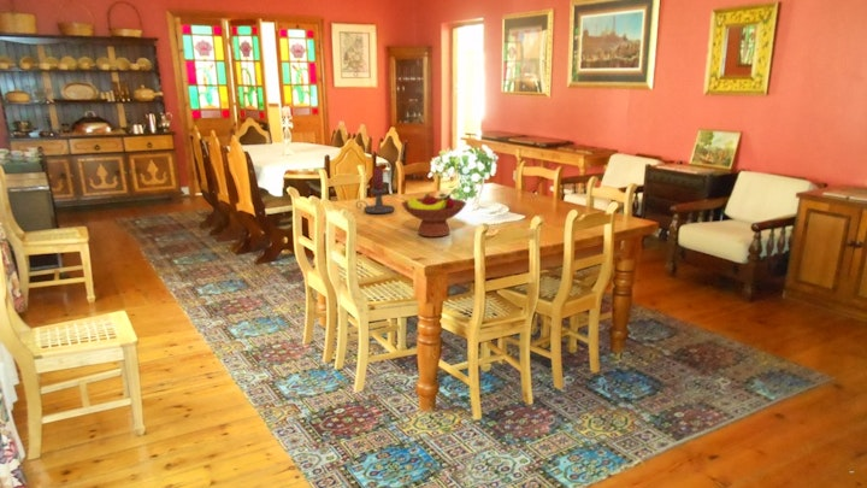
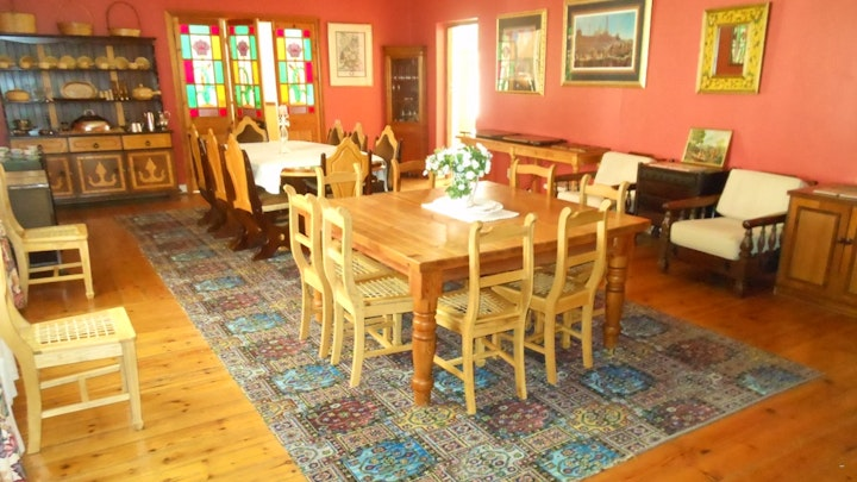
- candle holder (373, 189)
- fruit bowl (434, 212)
